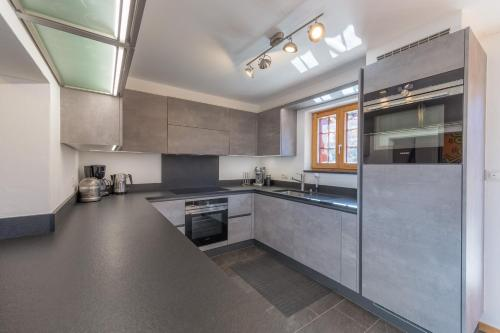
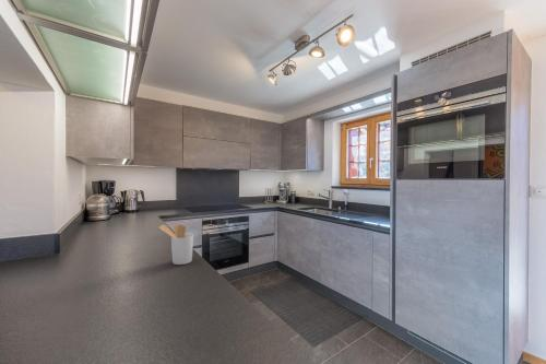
+ utensil holder (176, 242)
